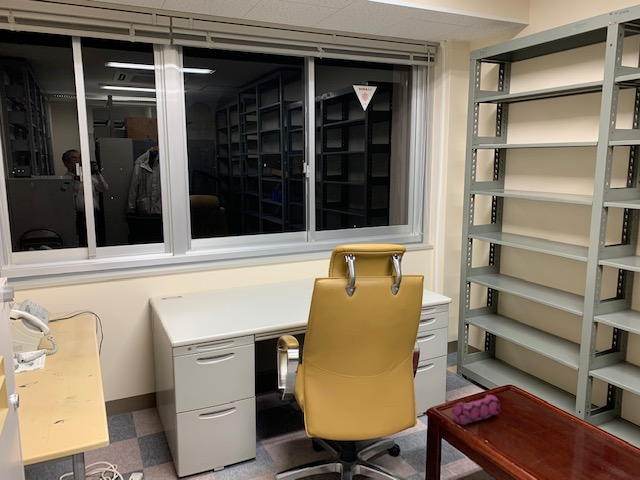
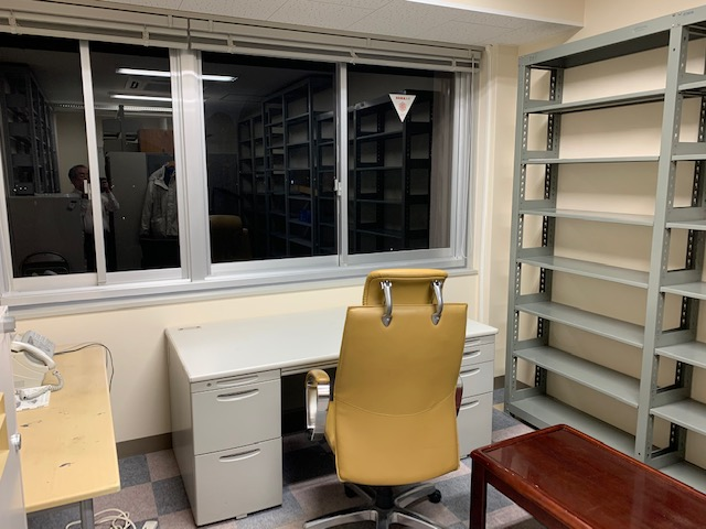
- pencil case (477, 408)
